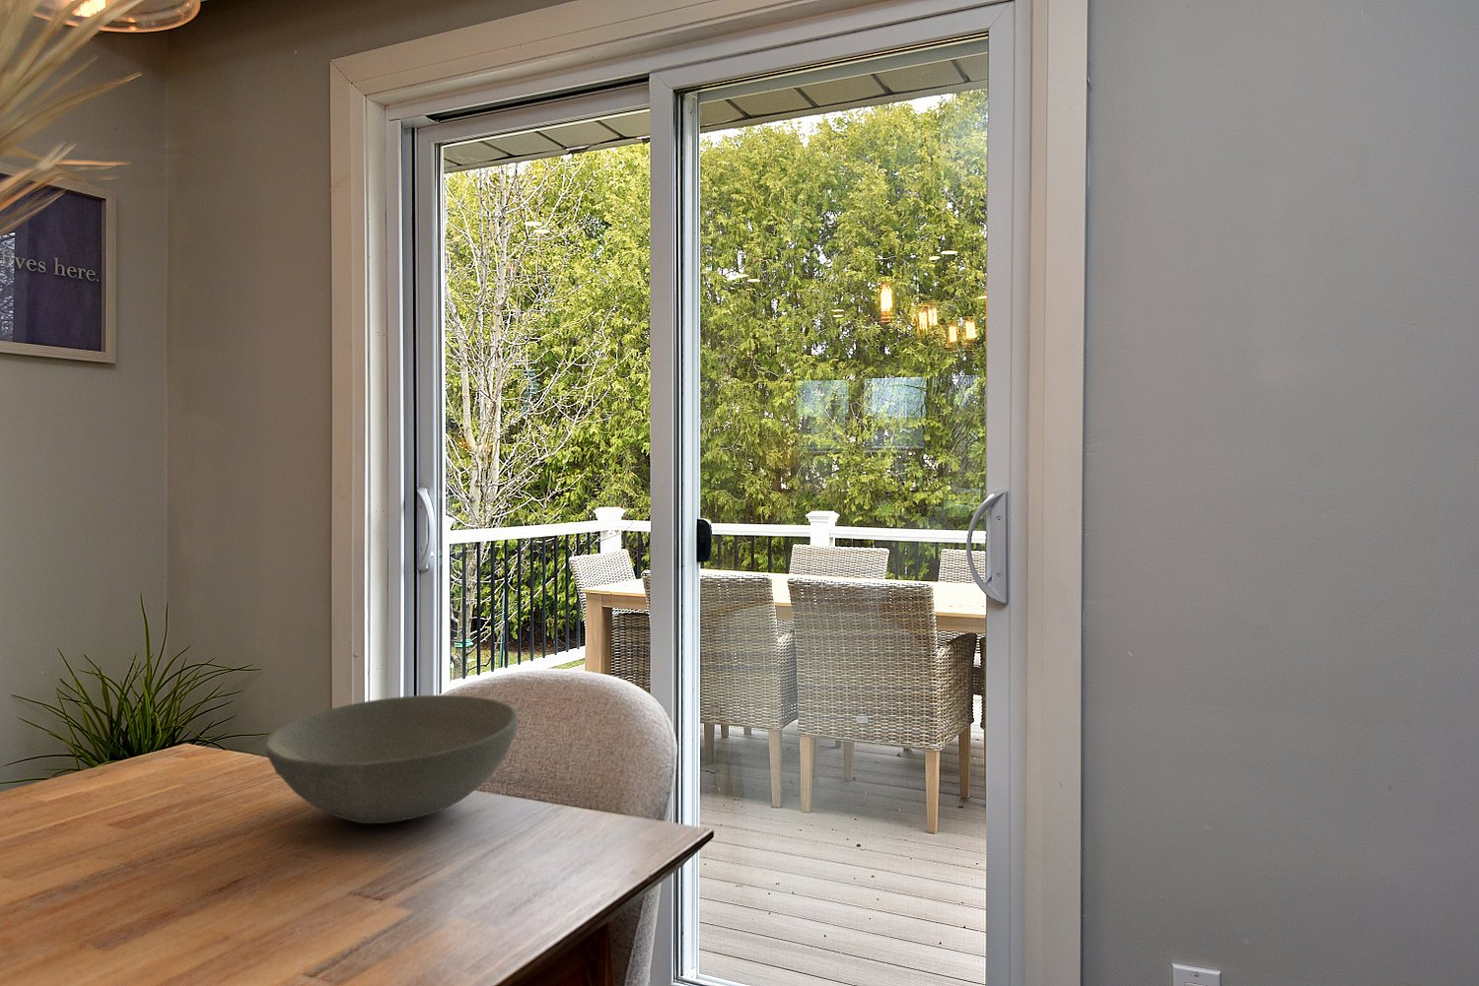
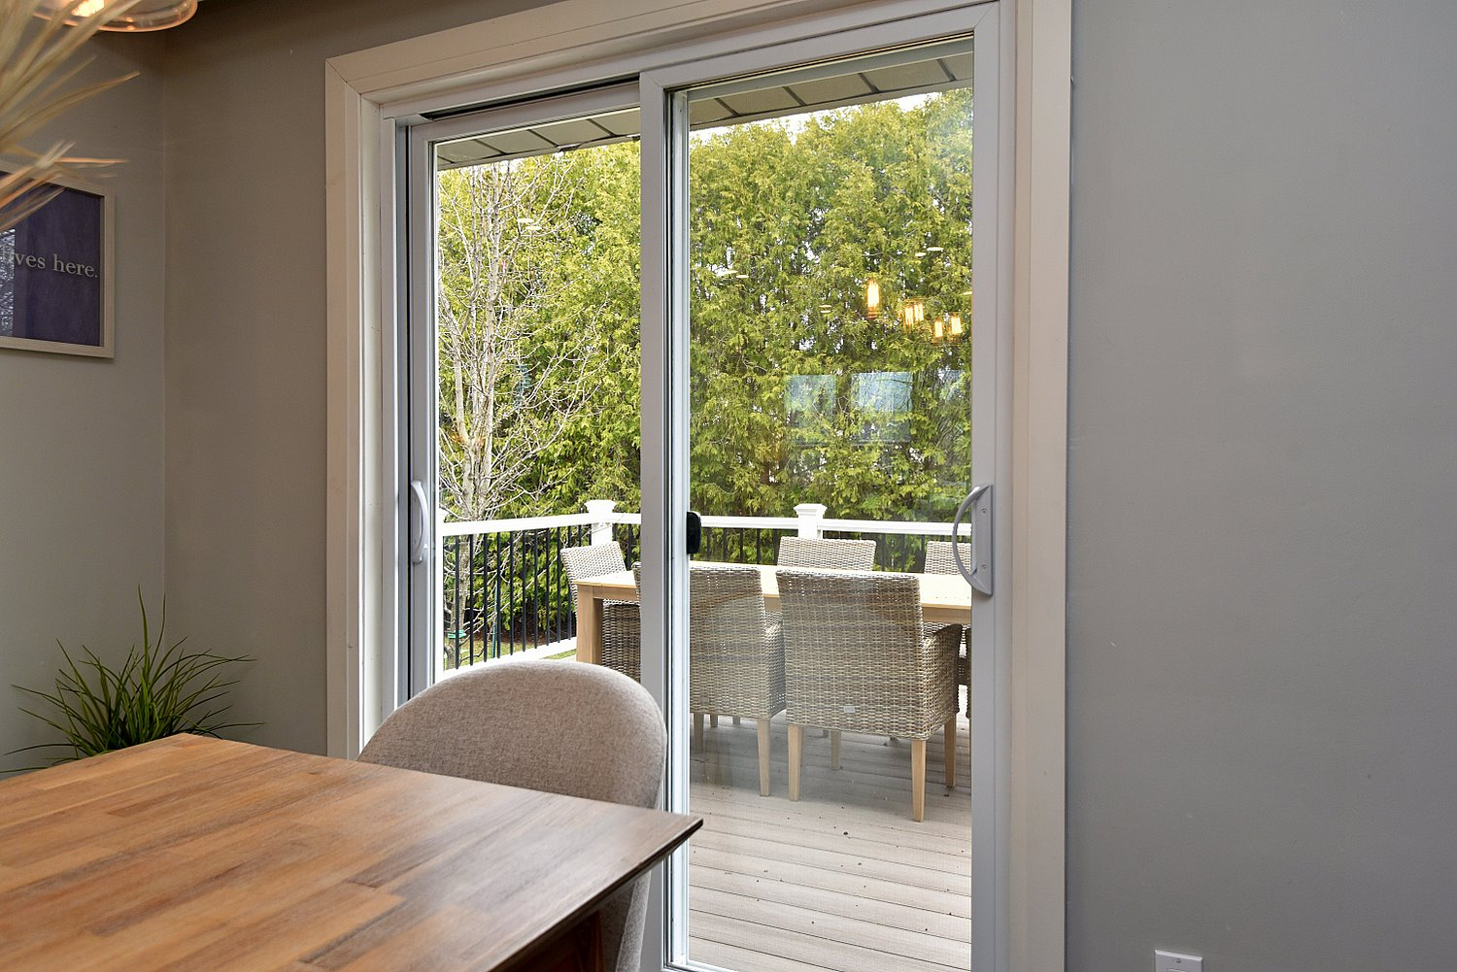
- bowl (396, 765)
